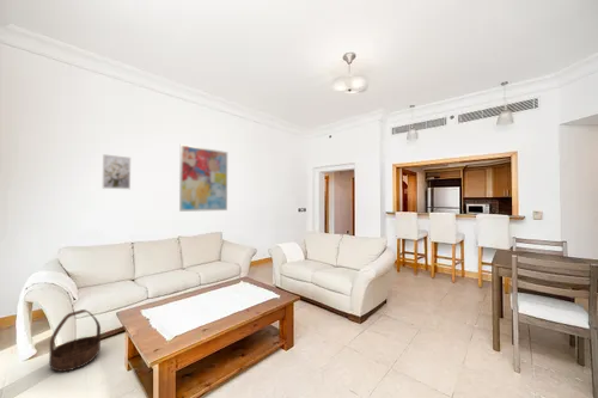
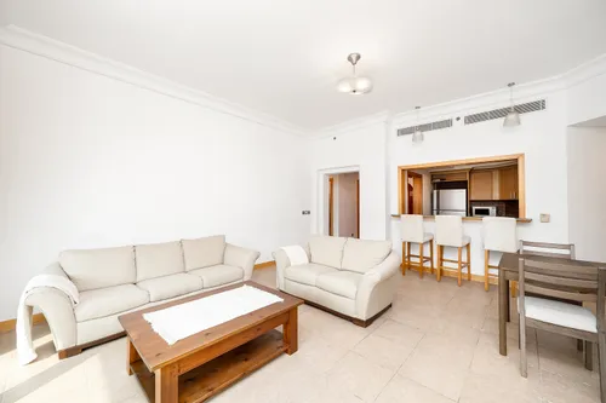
- wall art (205, 179)
- basket (78, 338)
- wall art (116, 172)
